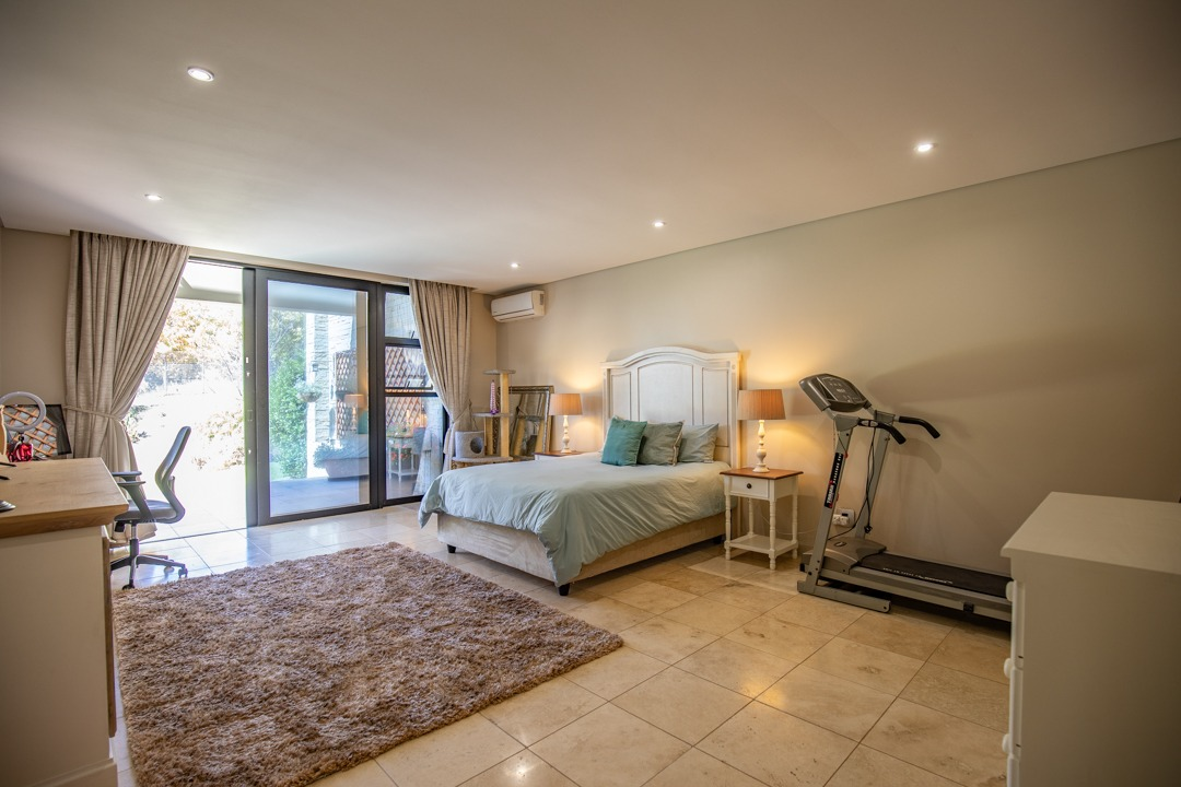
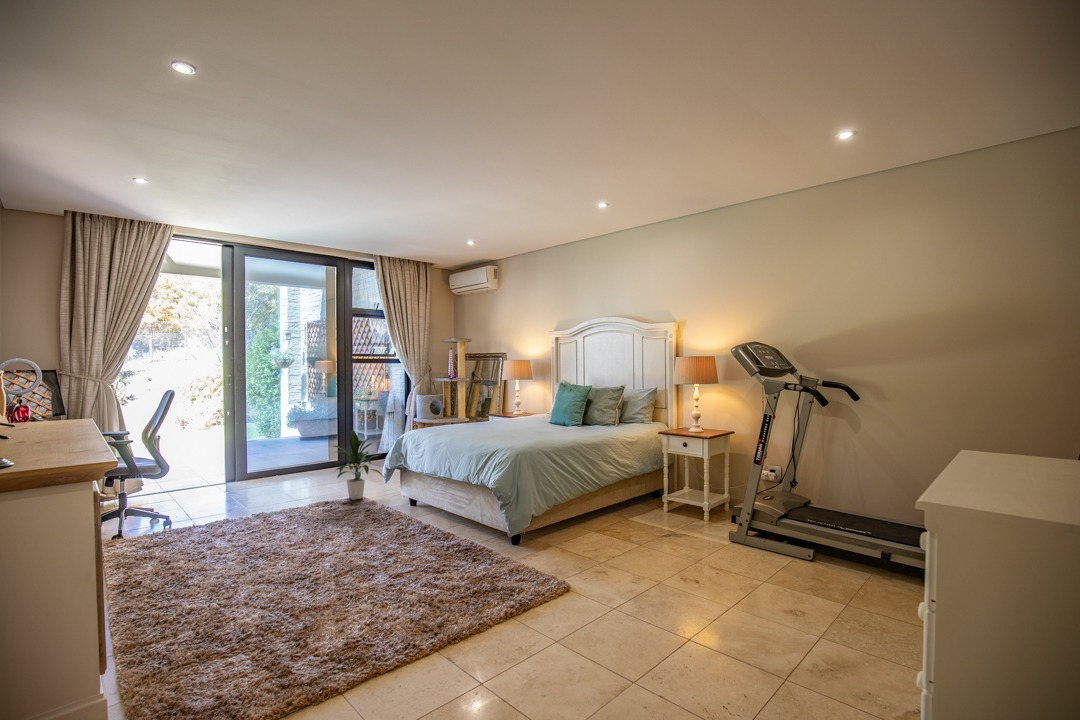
+ indoor plant (358, 464)
